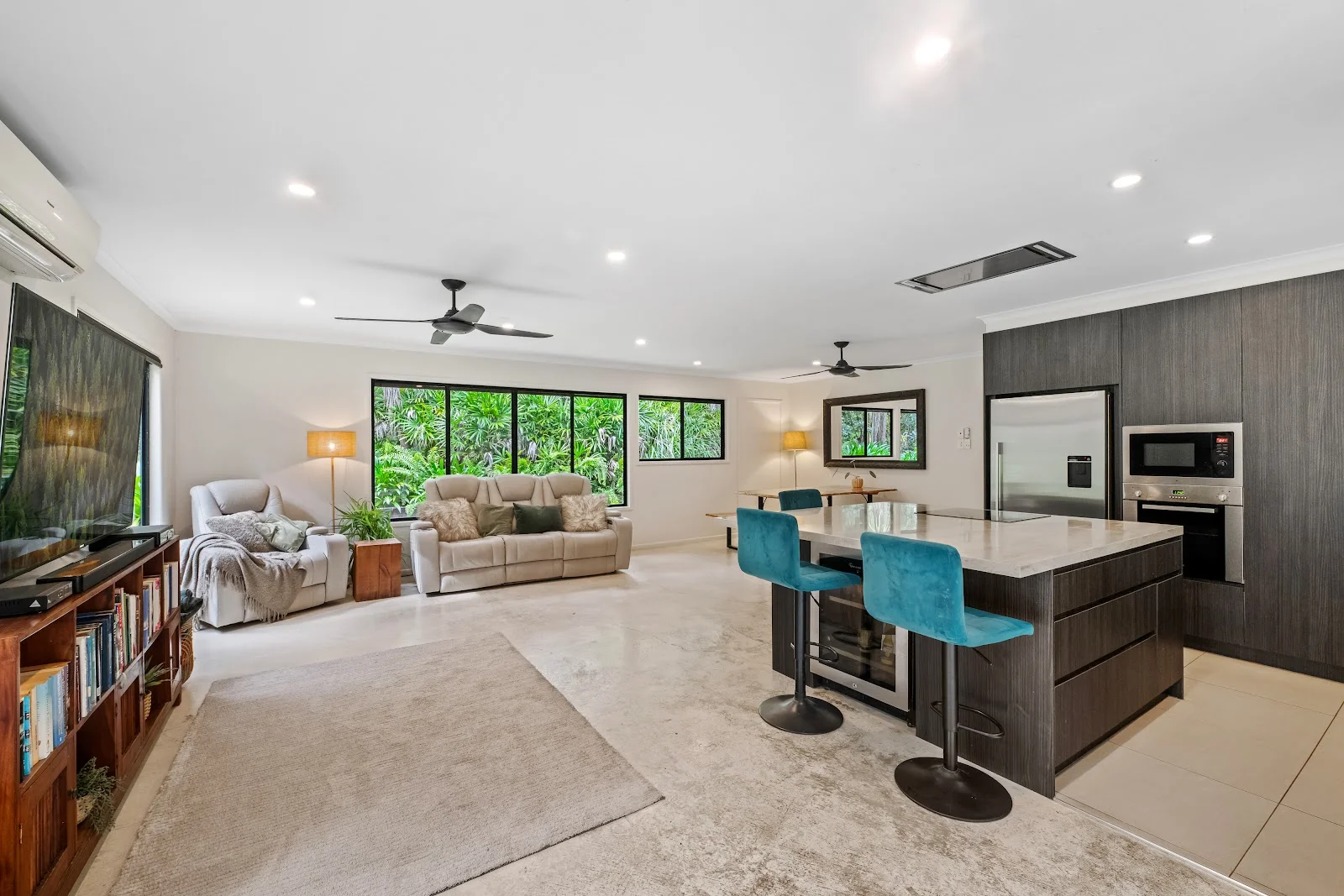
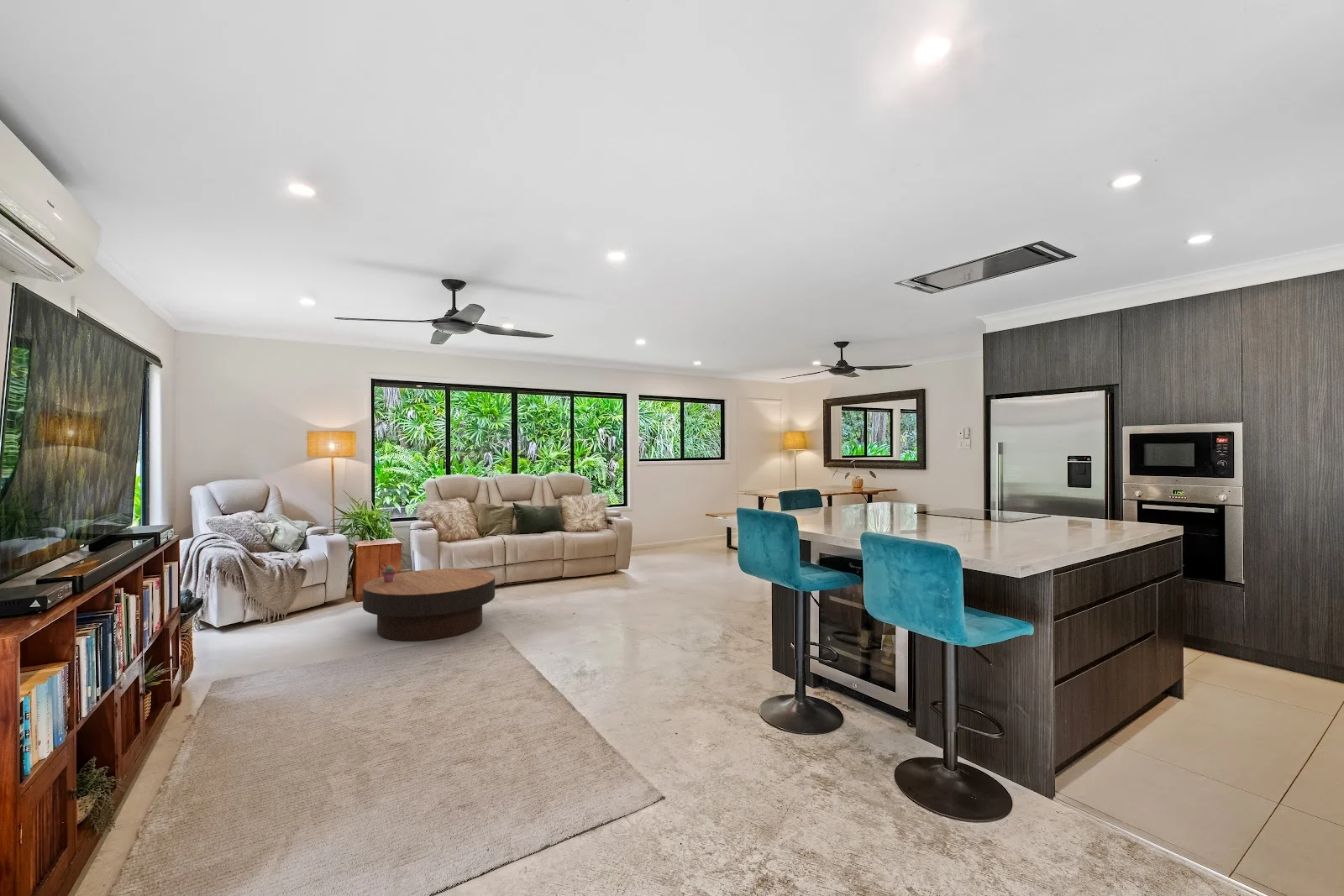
+ coffee table (431, 603)
+ potted succulent (388, 573)
